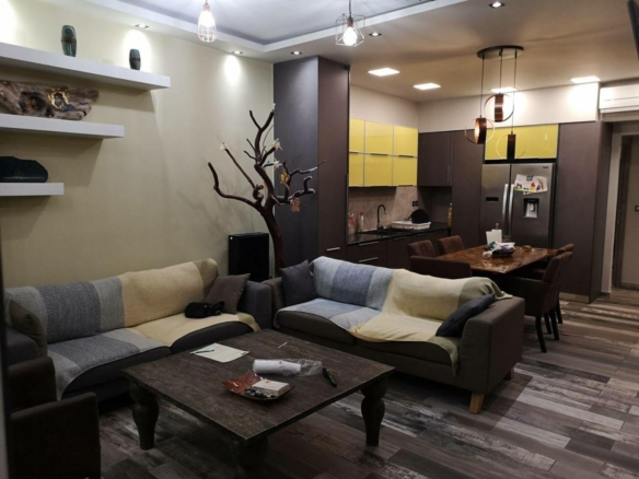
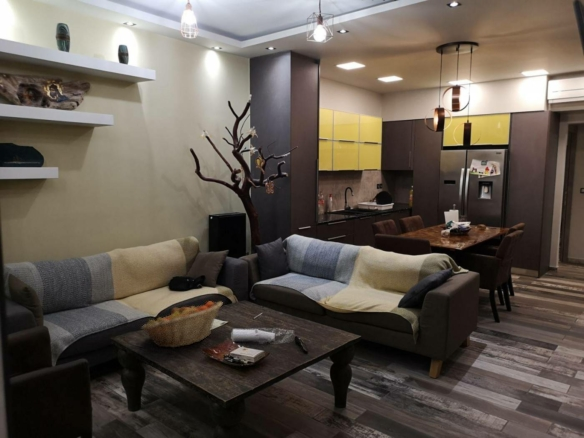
+ fruit basket (184, 320)
